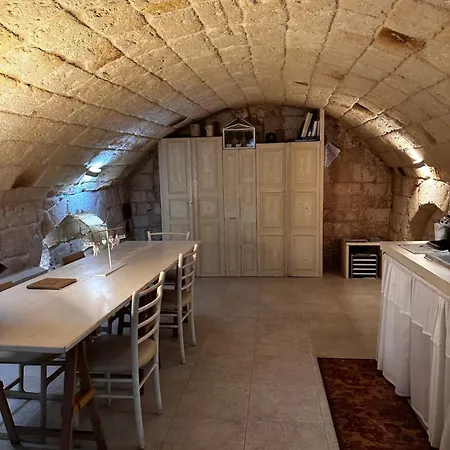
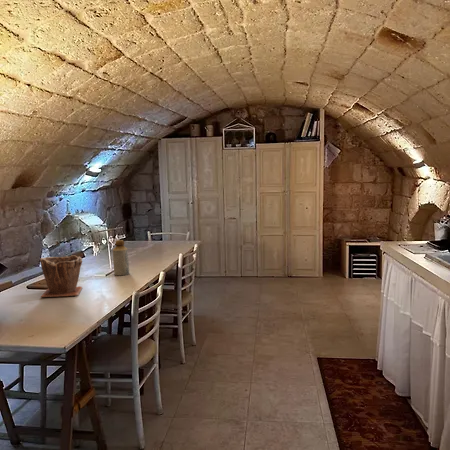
+ bottle (120, 257)
+ plant pot (61, 274)
